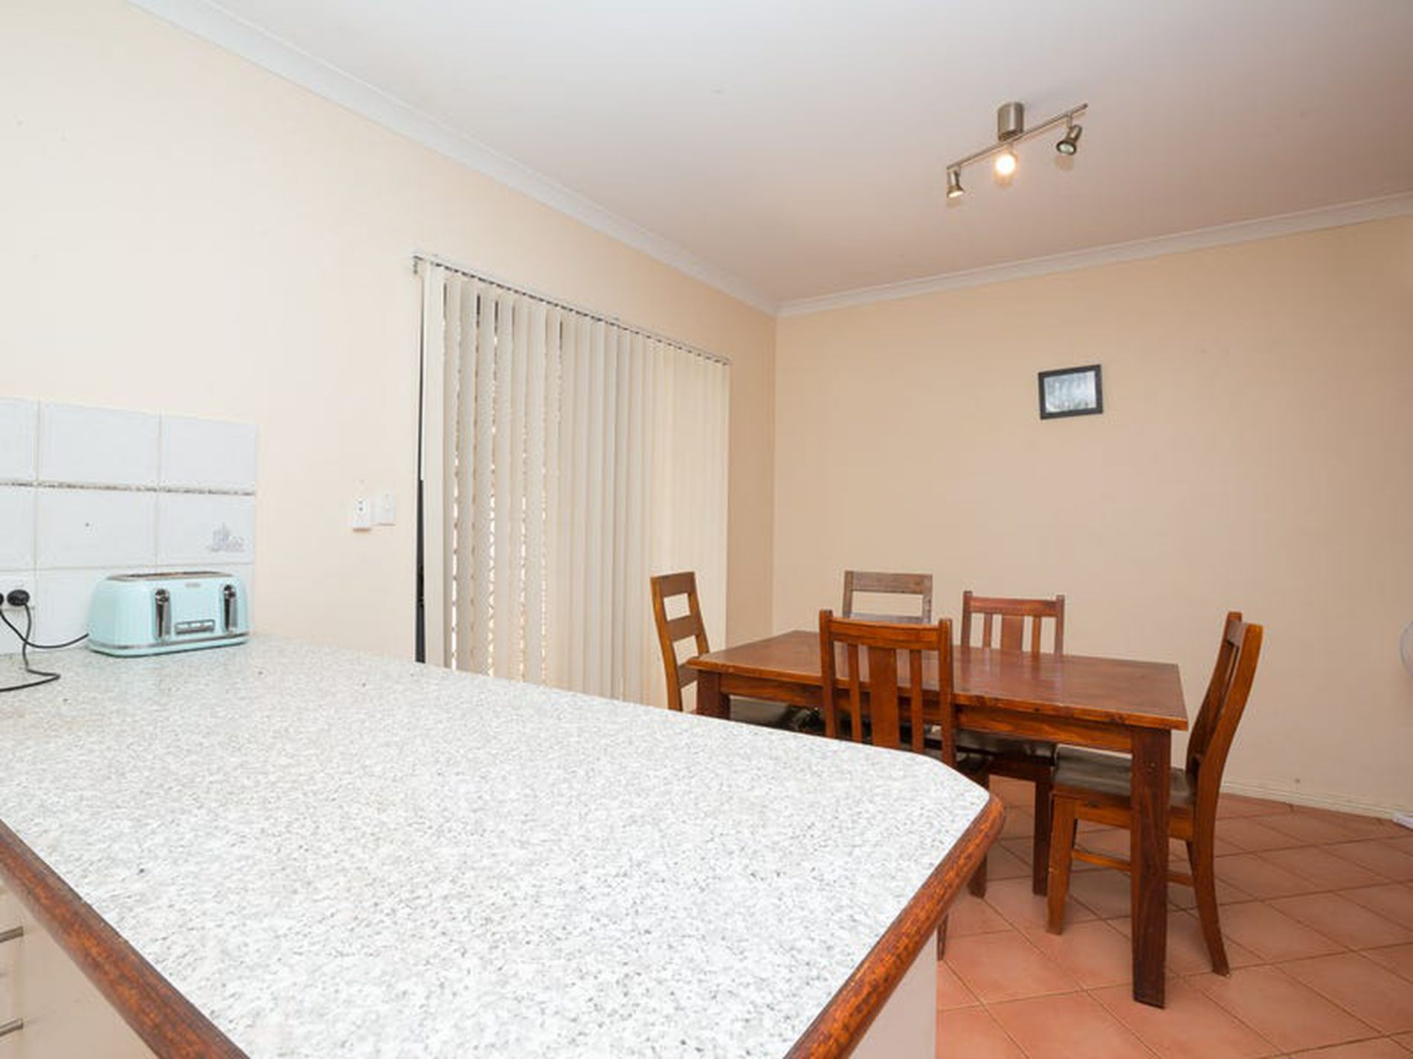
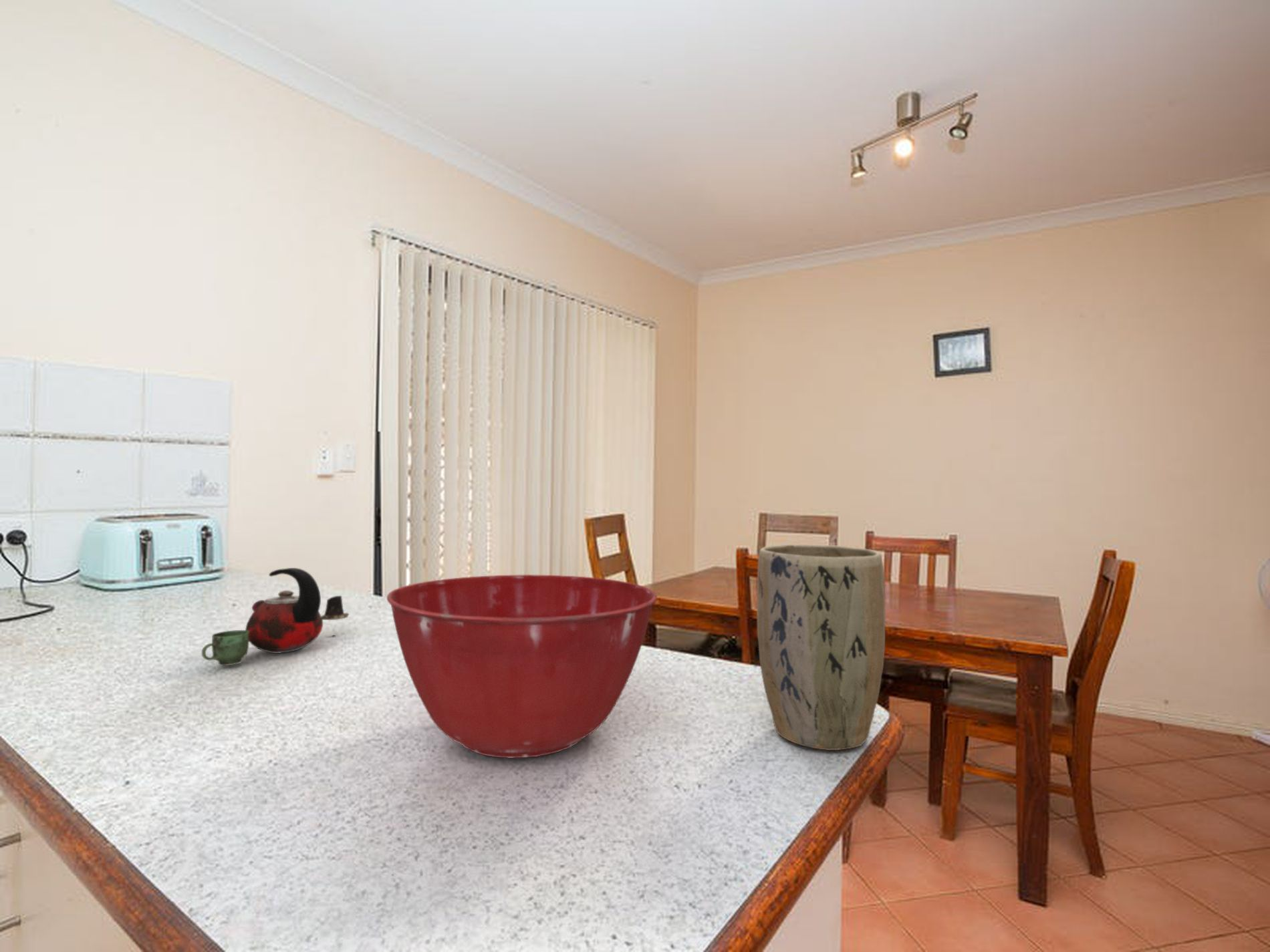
+ plant pot (819, 641)
+ kettle (282, 609)
+ mixing bowl (525, 661)
